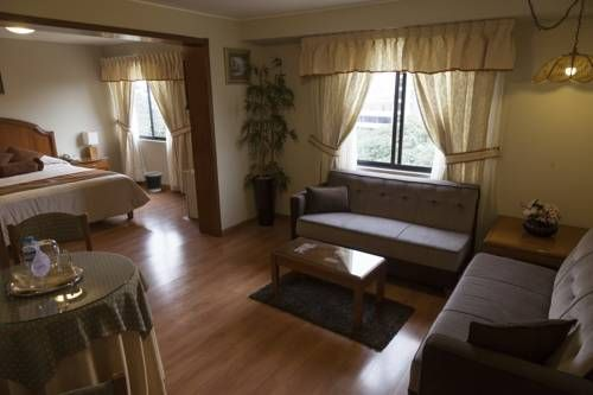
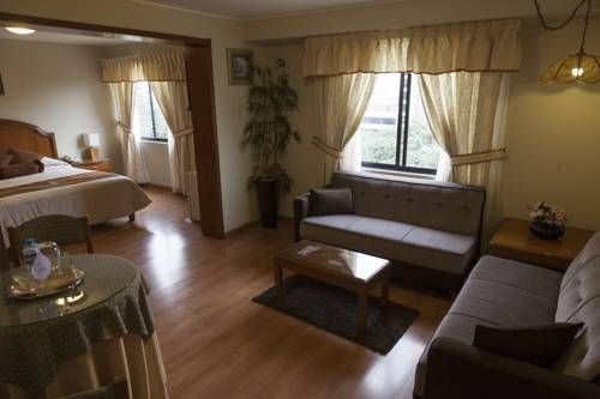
- wastebasket (153, 181)
